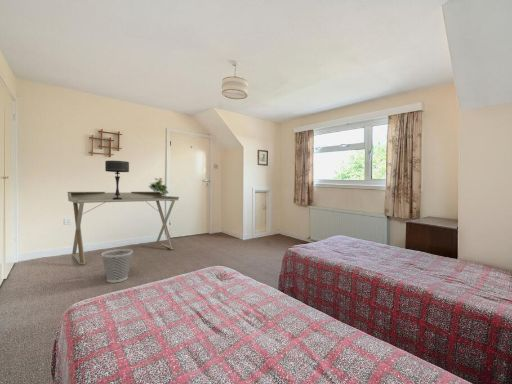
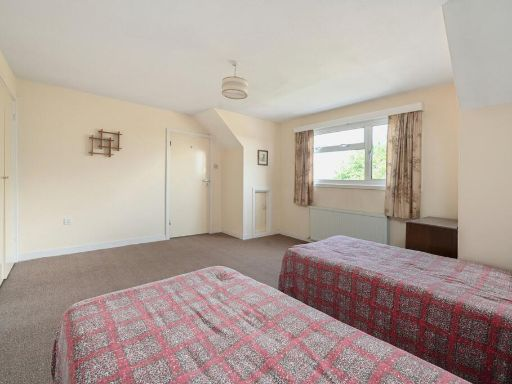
- desk (125, 201)
- flowering plant (157, 189)
- wastebasket (117, 265)
- table lamp (117, 180)
